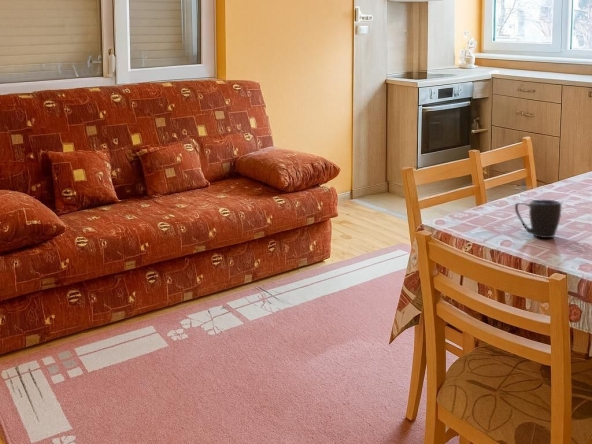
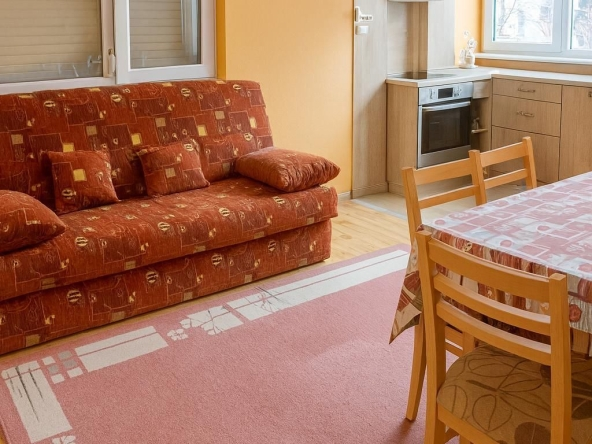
- mug (537, 218)
